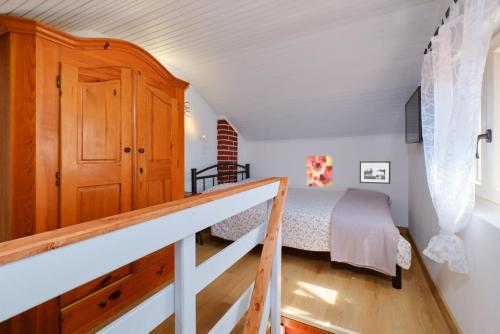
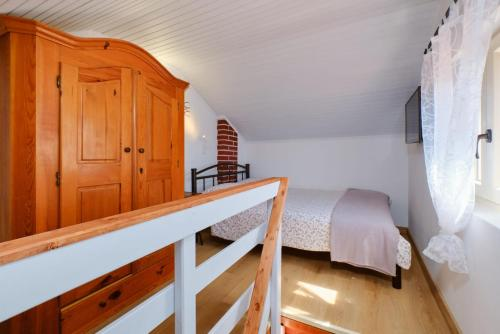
- picture frame (374, 172)
- wall art (319, 171)
